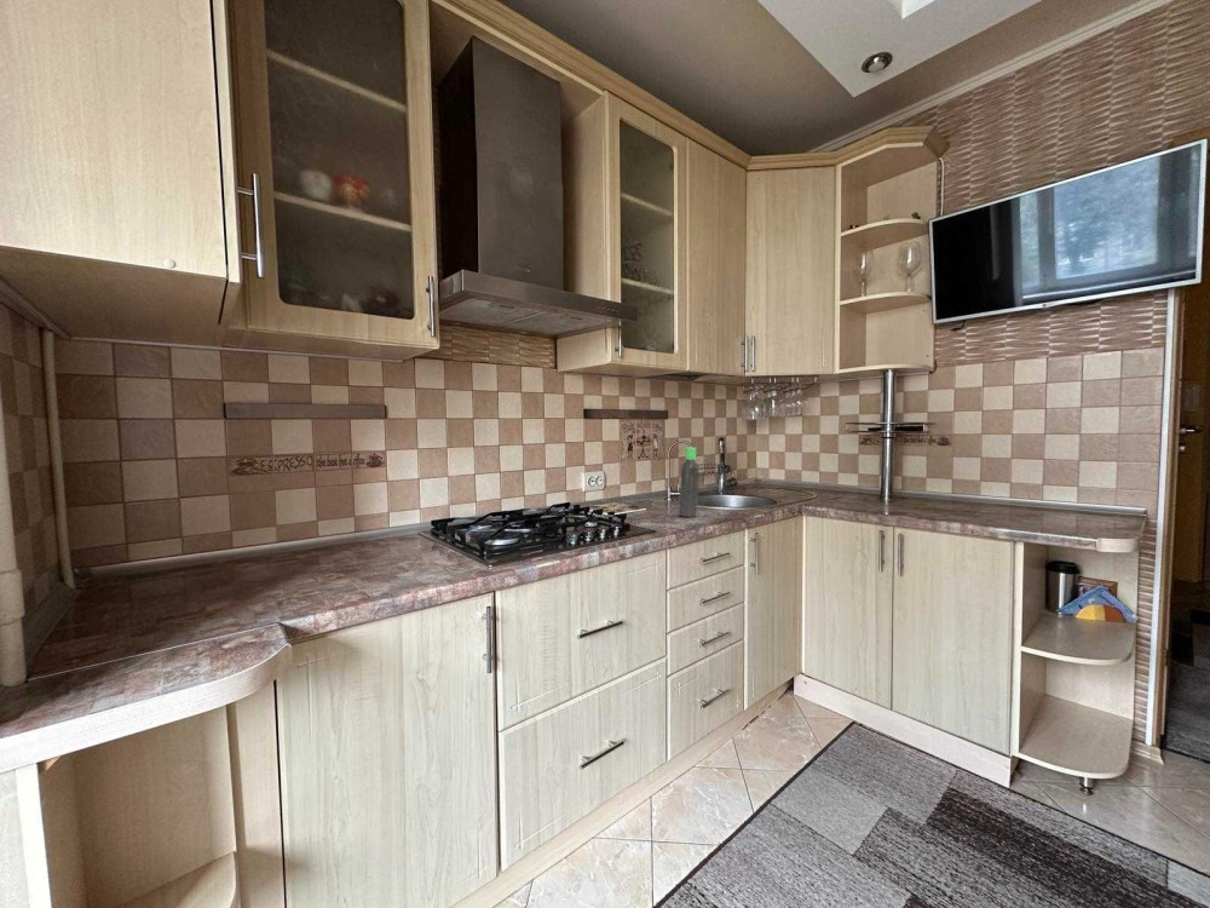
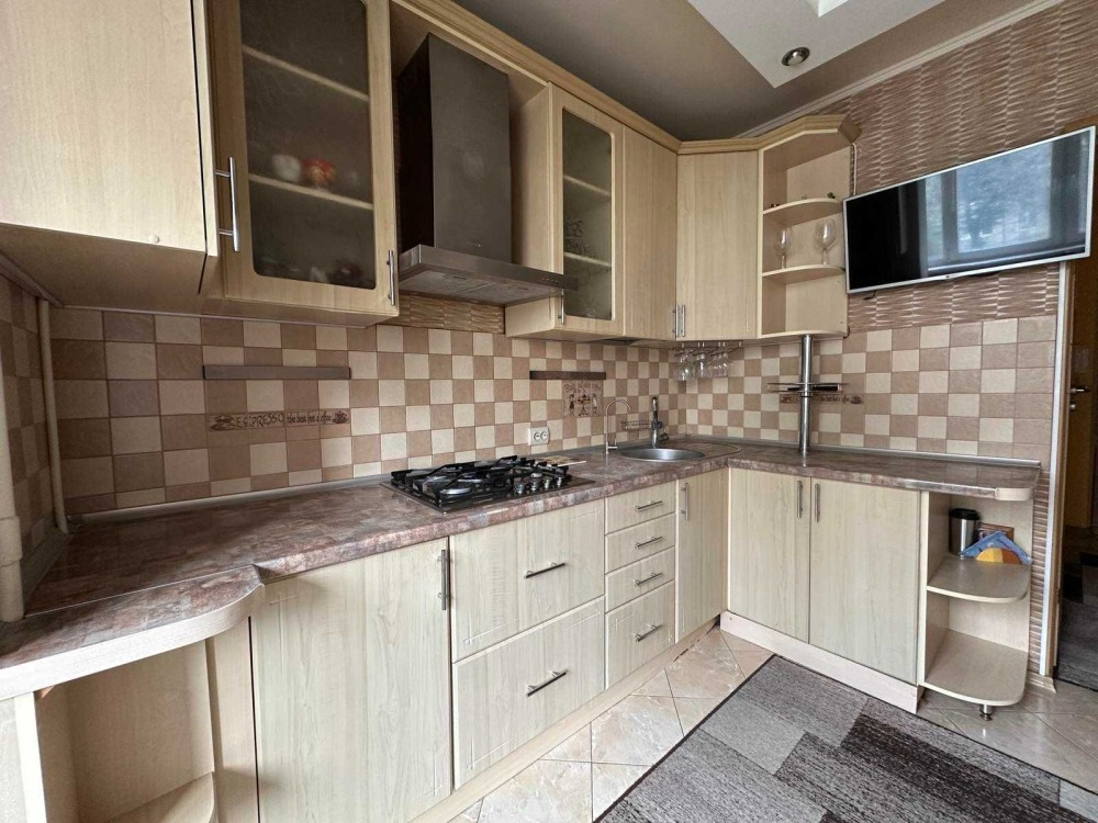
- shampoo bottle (688, 481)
